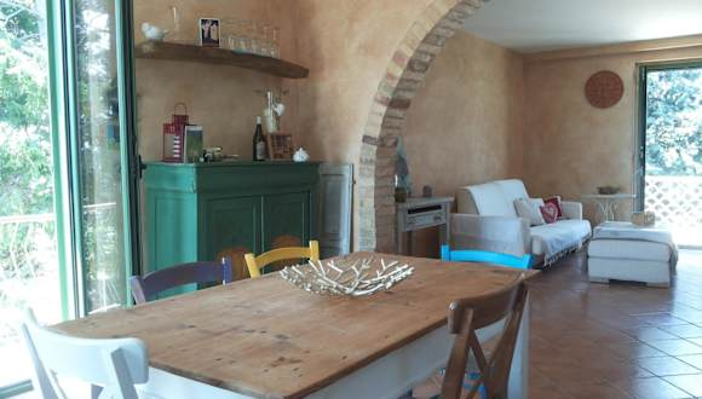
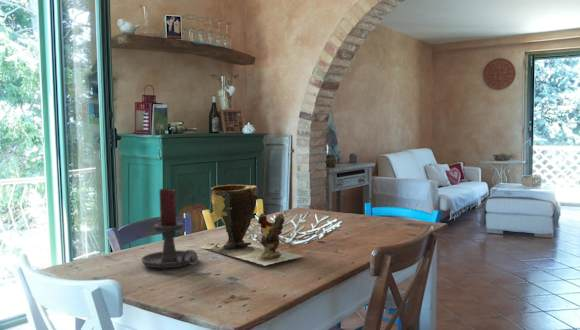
+ candle holder (173, 226)
+ clay pot (249, 219)
